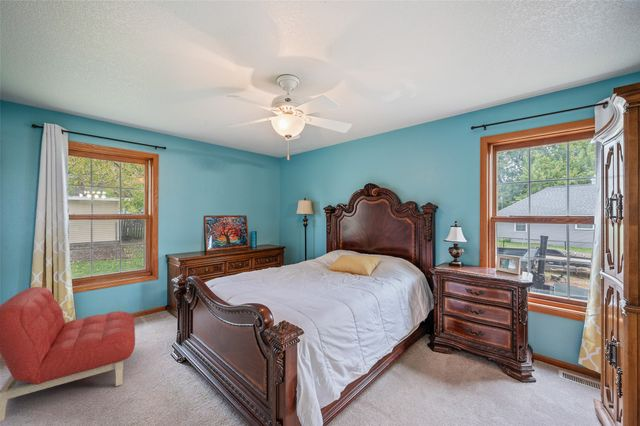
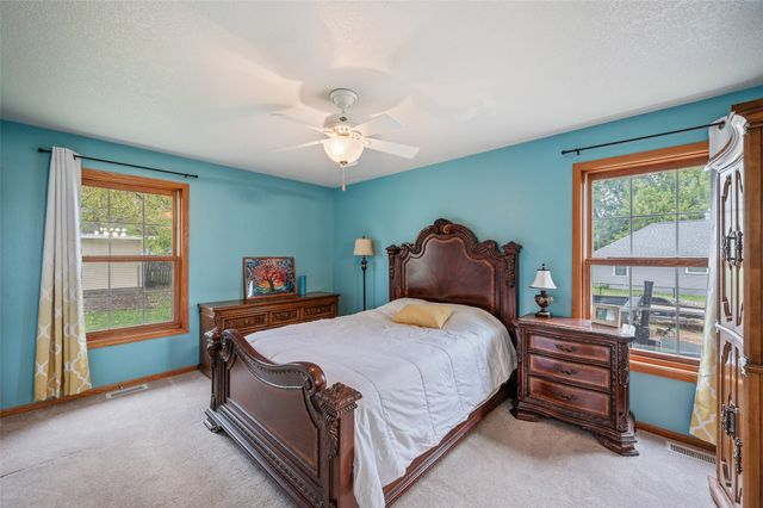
- armchair (75, 331)
